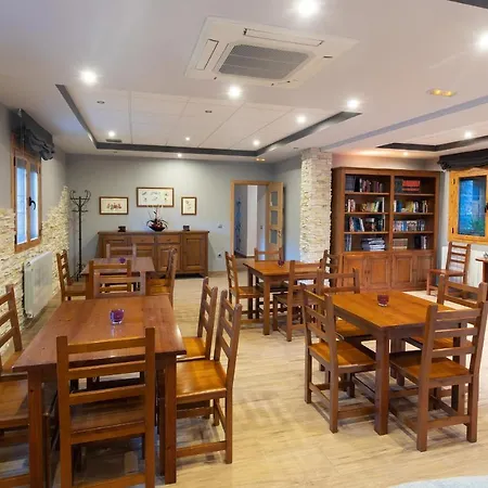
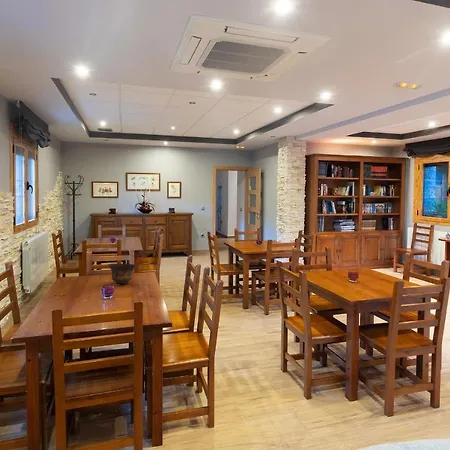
+ bowl (122, 273)
